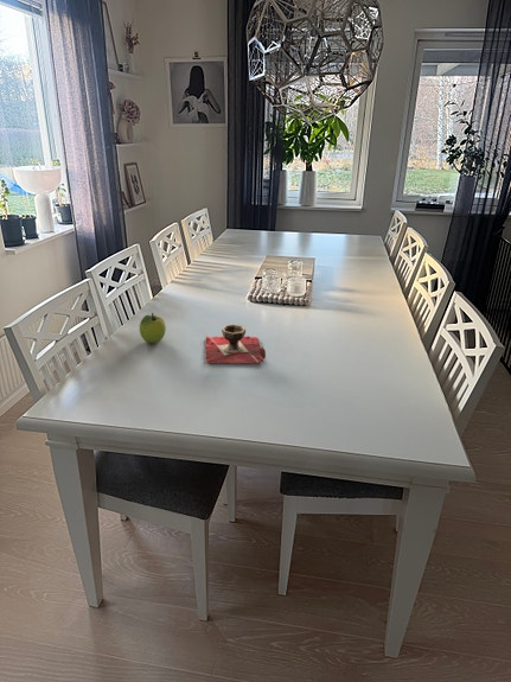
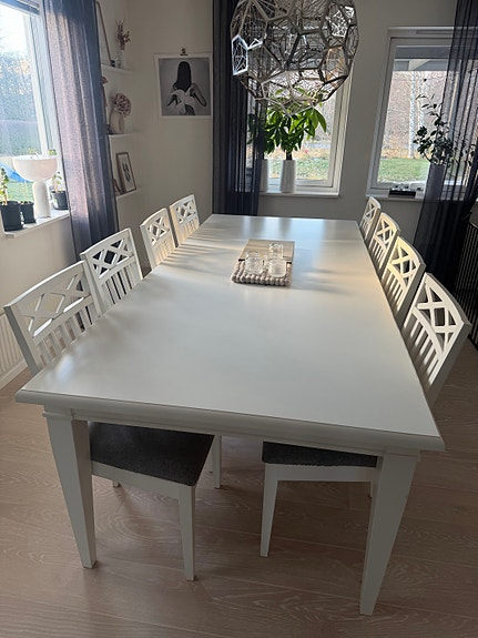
- decorative bowl (234, 338)
- fruit (151, 327)
